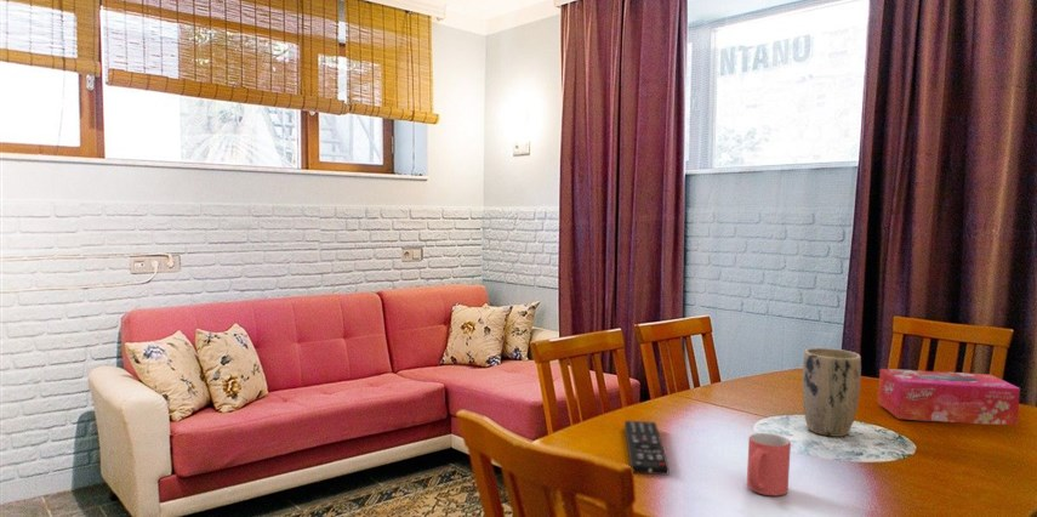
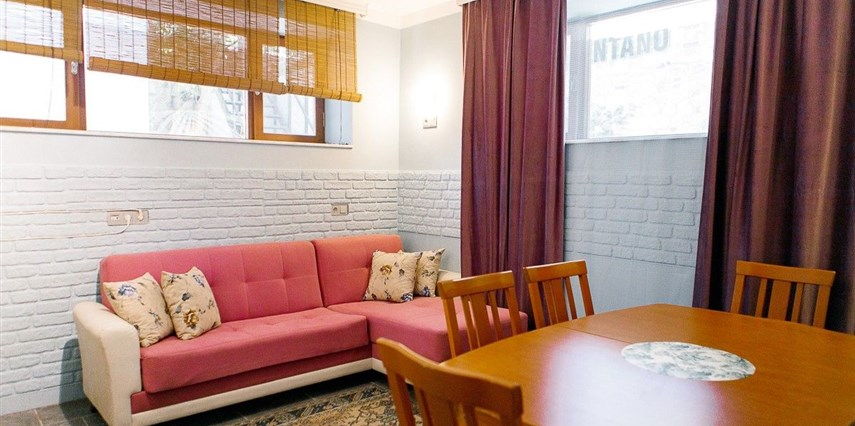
- remote control (644, 444)
- tissue box (945, 396)
- mug (764, 466)
- plant pot (830, 392)
